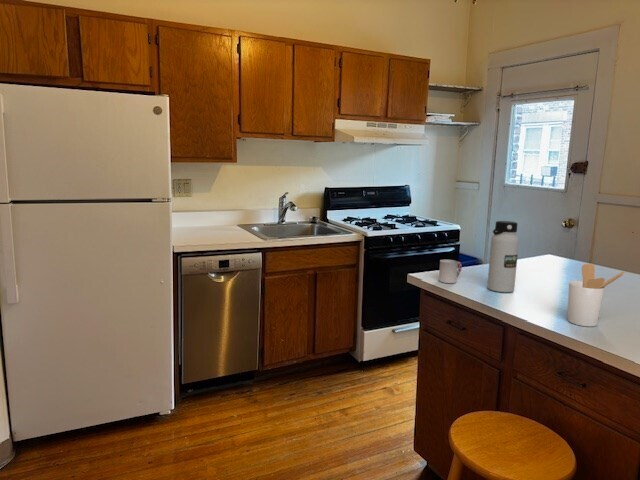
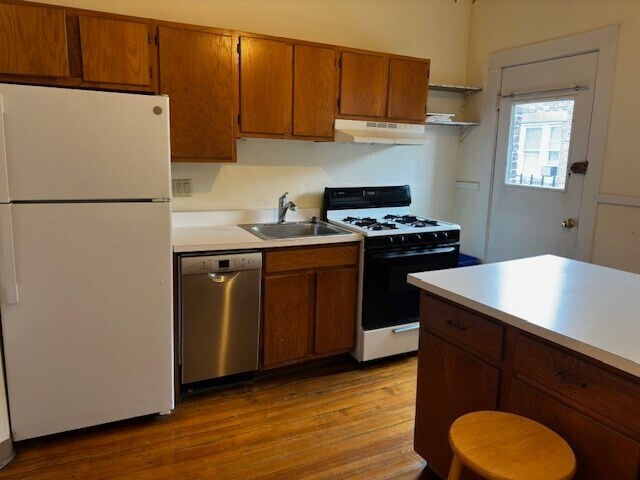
- cup (451, 270)
- water bottle (503, 255)
- utensil holder (595, 295)
